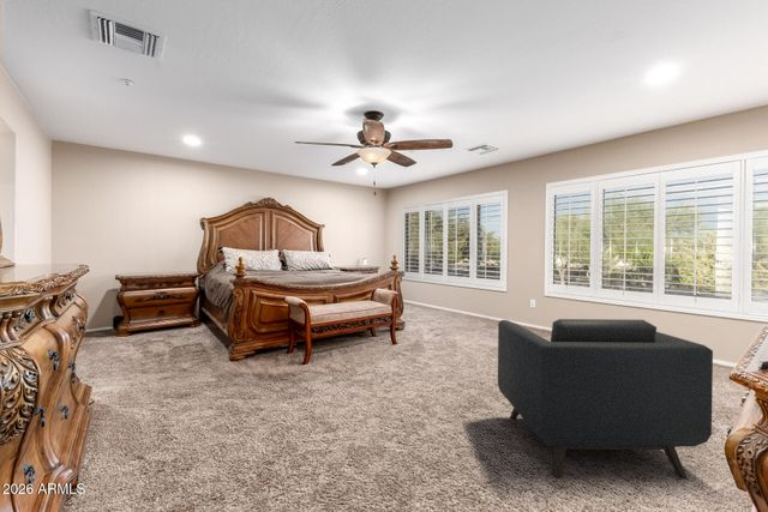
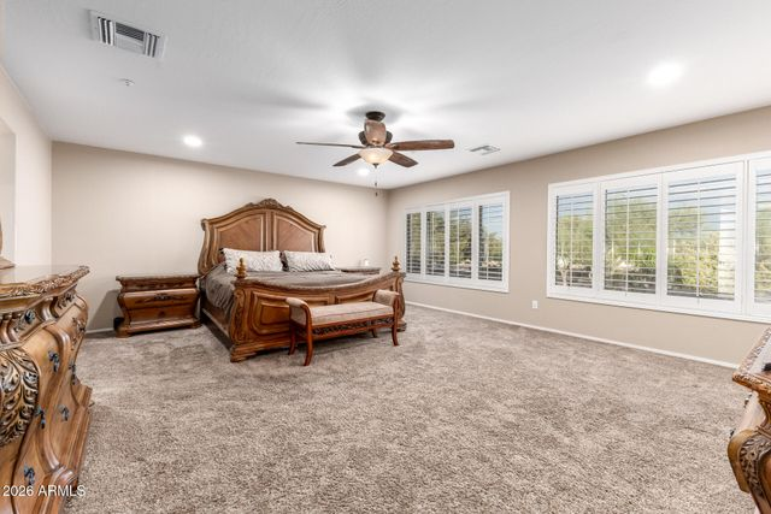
- armchair (586, 379)
